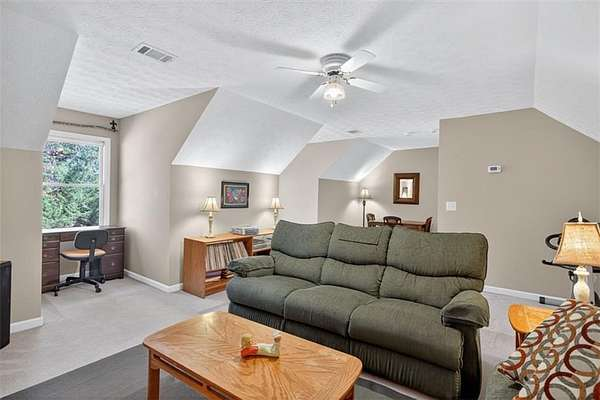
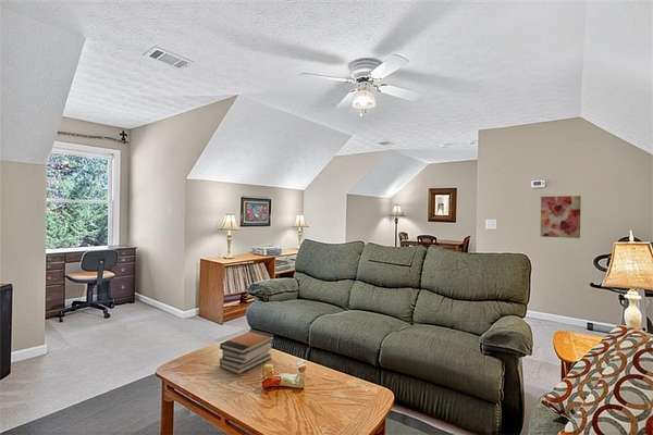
+ wall art (559, 216)
+ book stack (247, 350)
